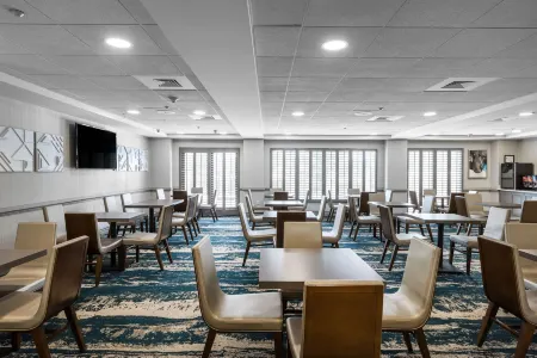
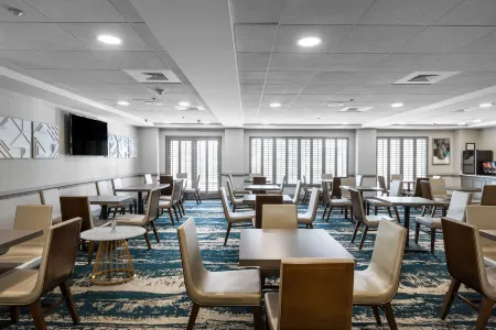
+ side table (111, 250)
